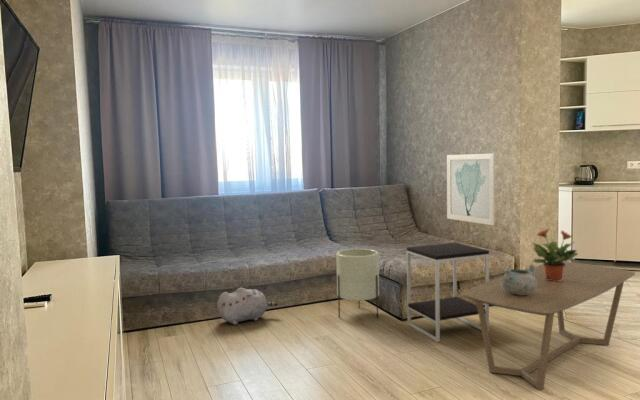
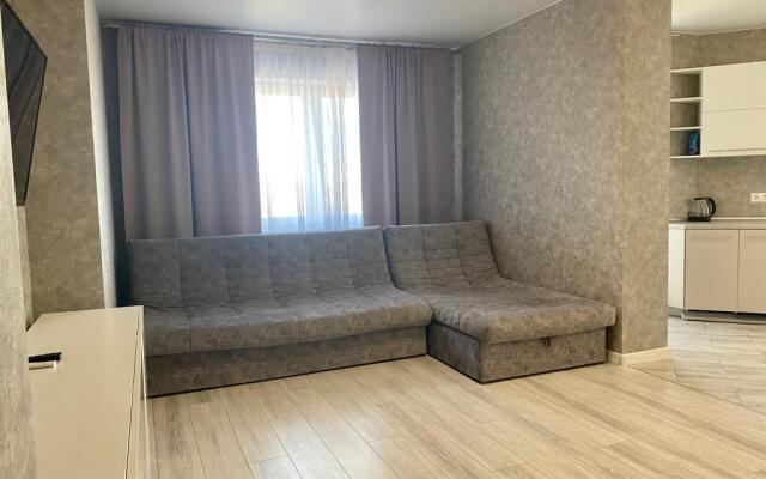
- coffee table (552, 319)
- decorative bowl (519, 279)
- plush toy (247, 302)
- side table (453, 288)
- planter (357, 283)
- potted plant (554, 254)
- wall art (469, 188)
